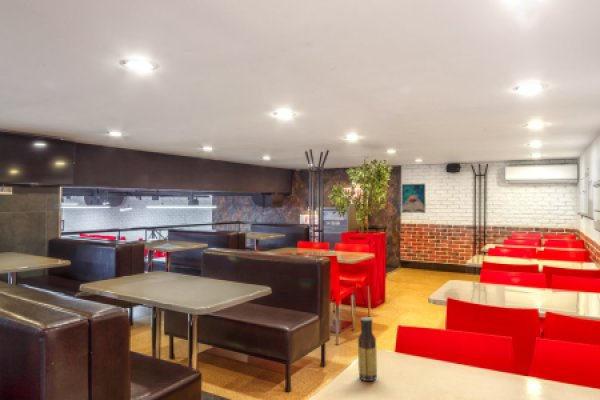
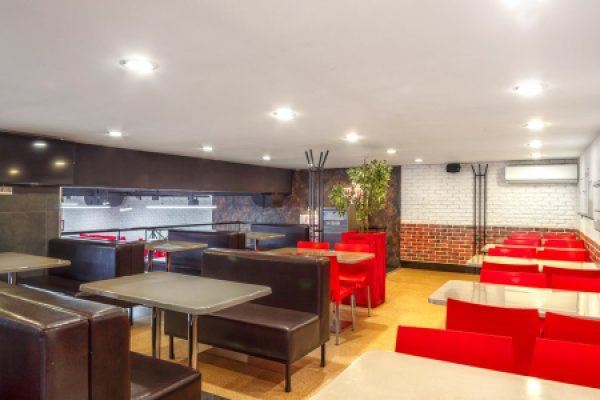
- sauce bottle (367, 348)
- wall art (413, 198)
